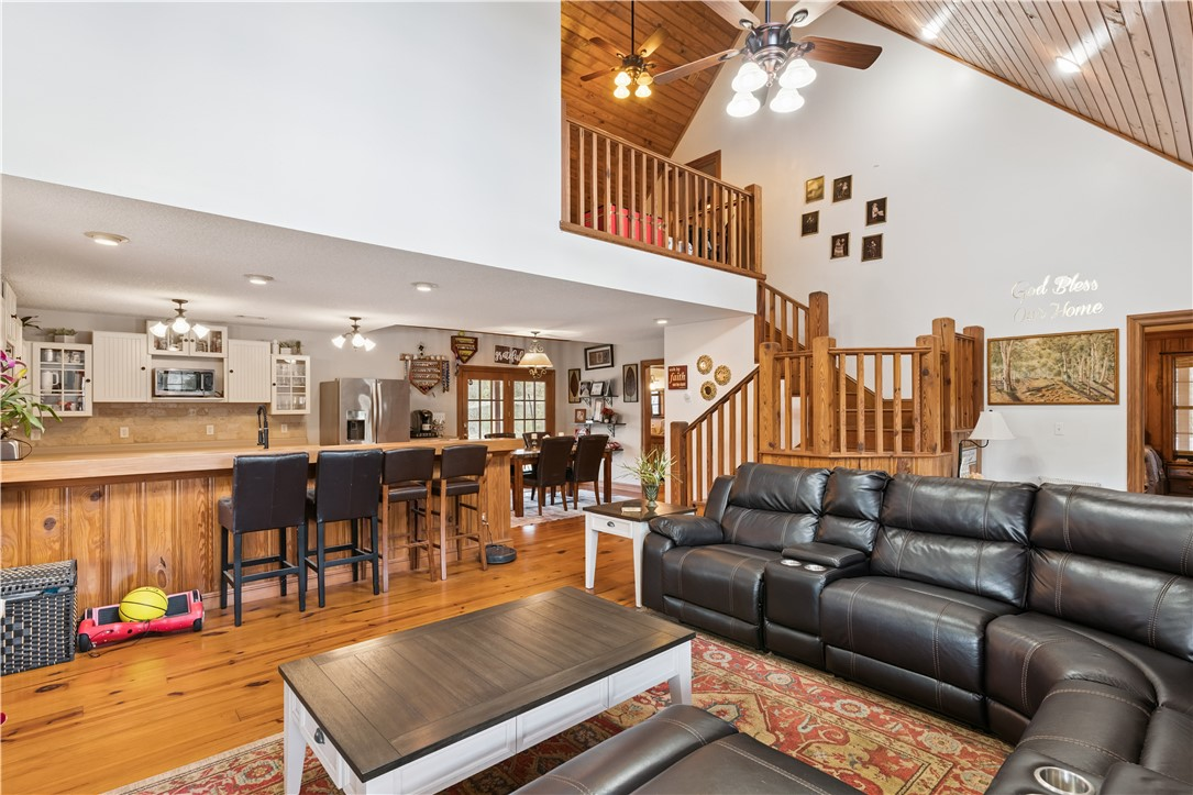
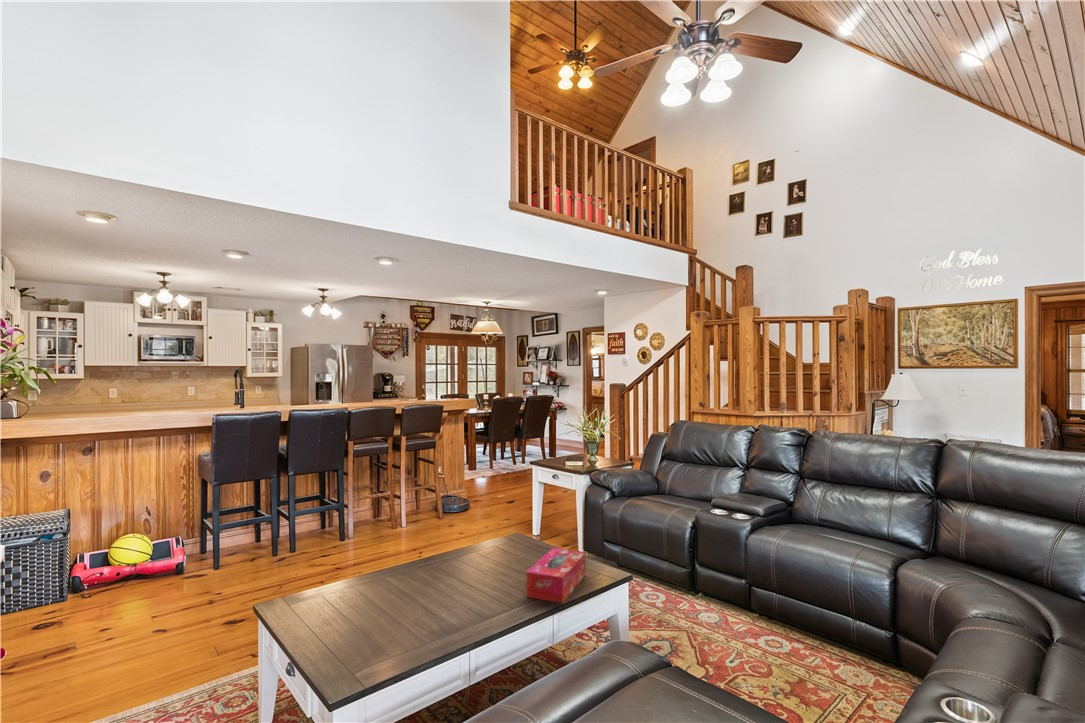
+ tissue box (557, 573)
